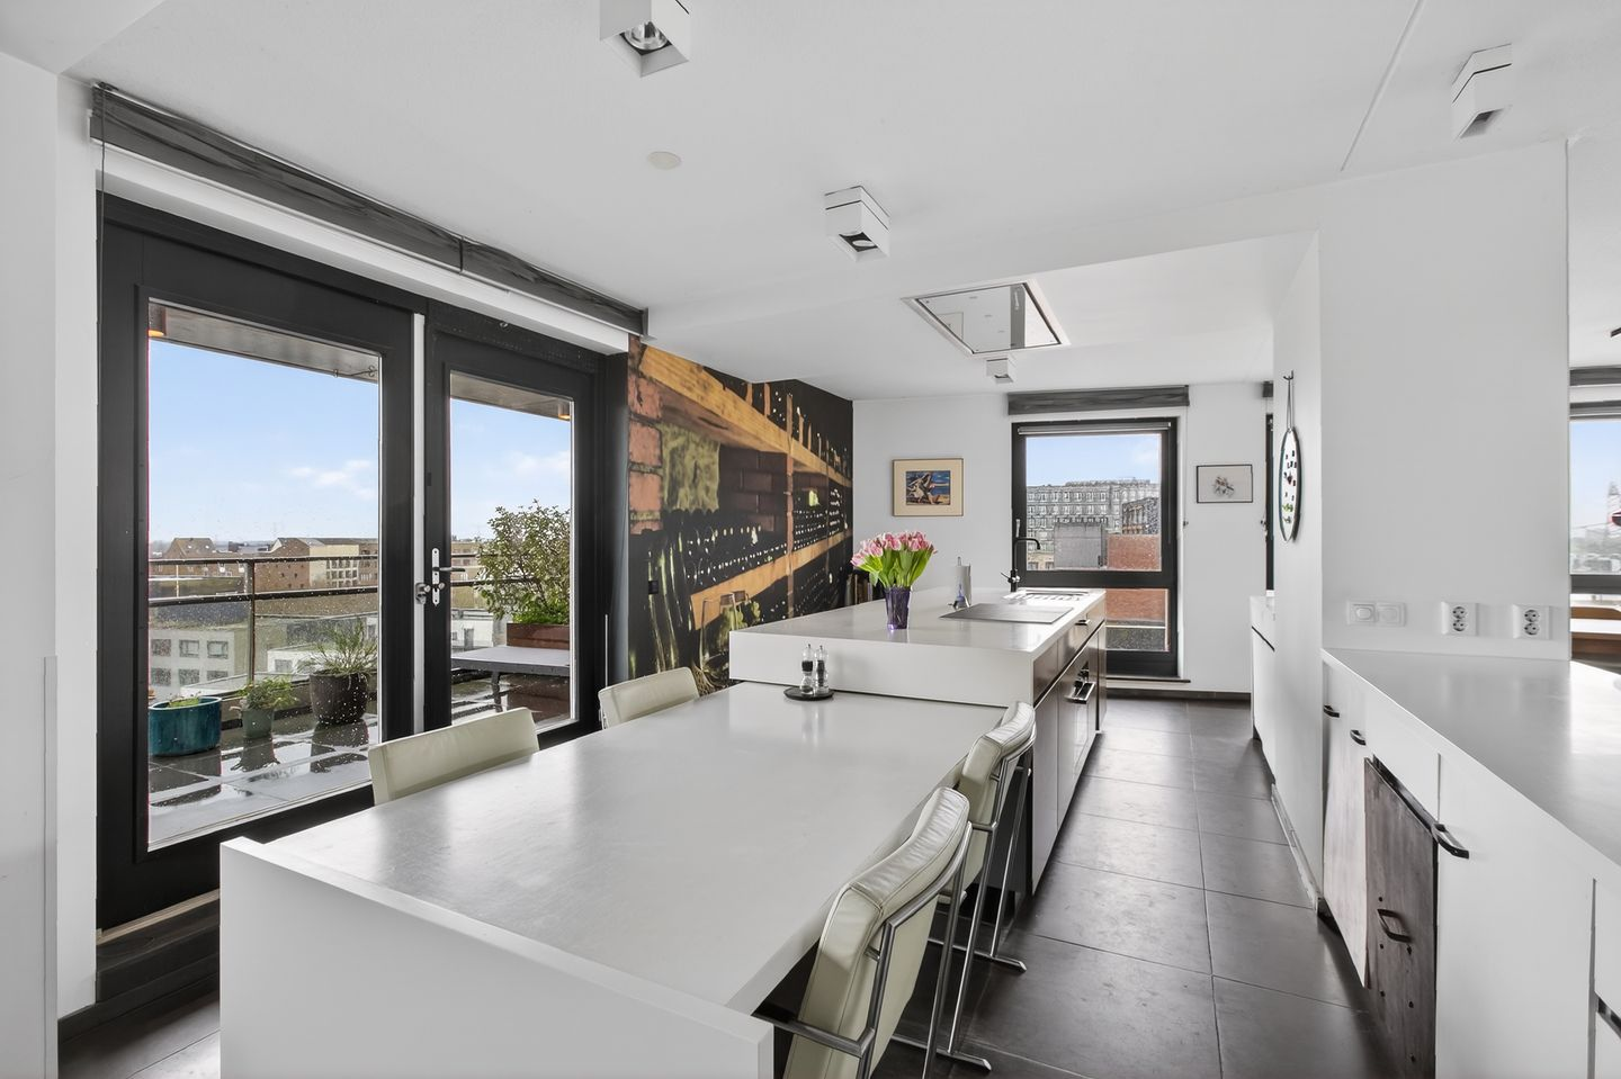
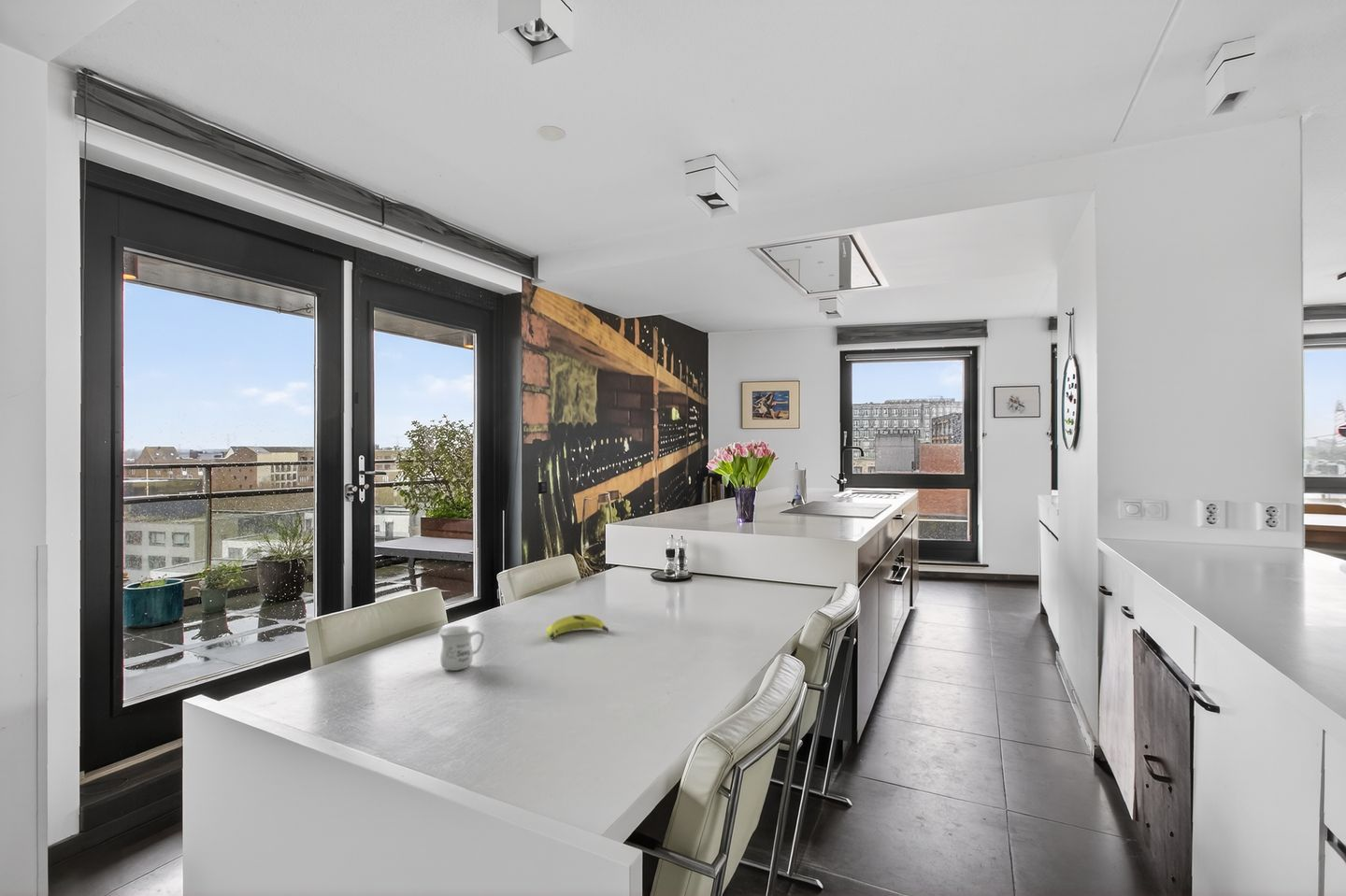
+ mug (463, 647)
+ banana (577, 627)
